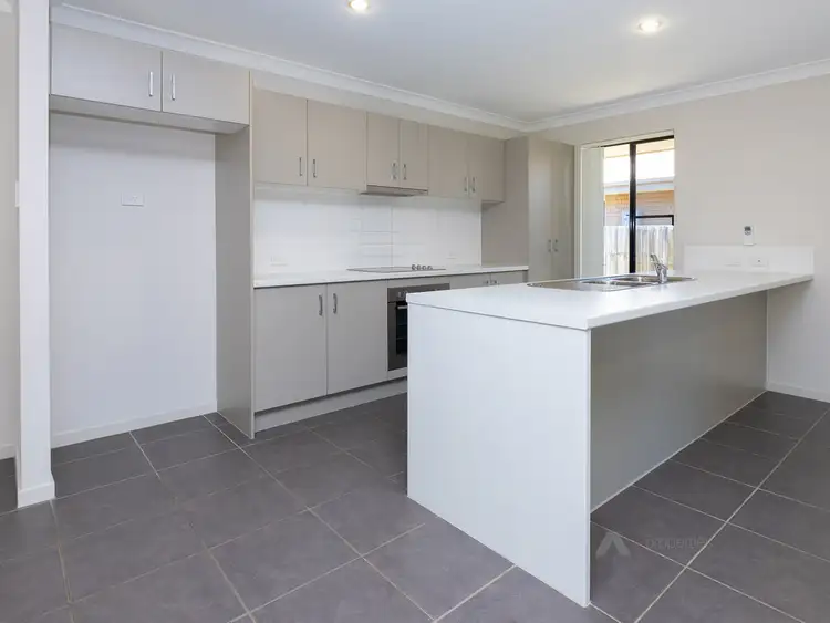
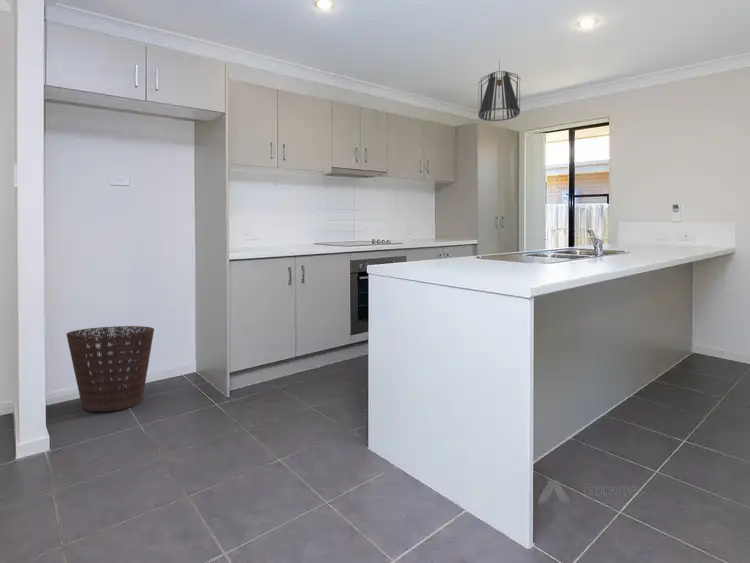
+ pendant light (499, 87)
+ basket (112, 367)
